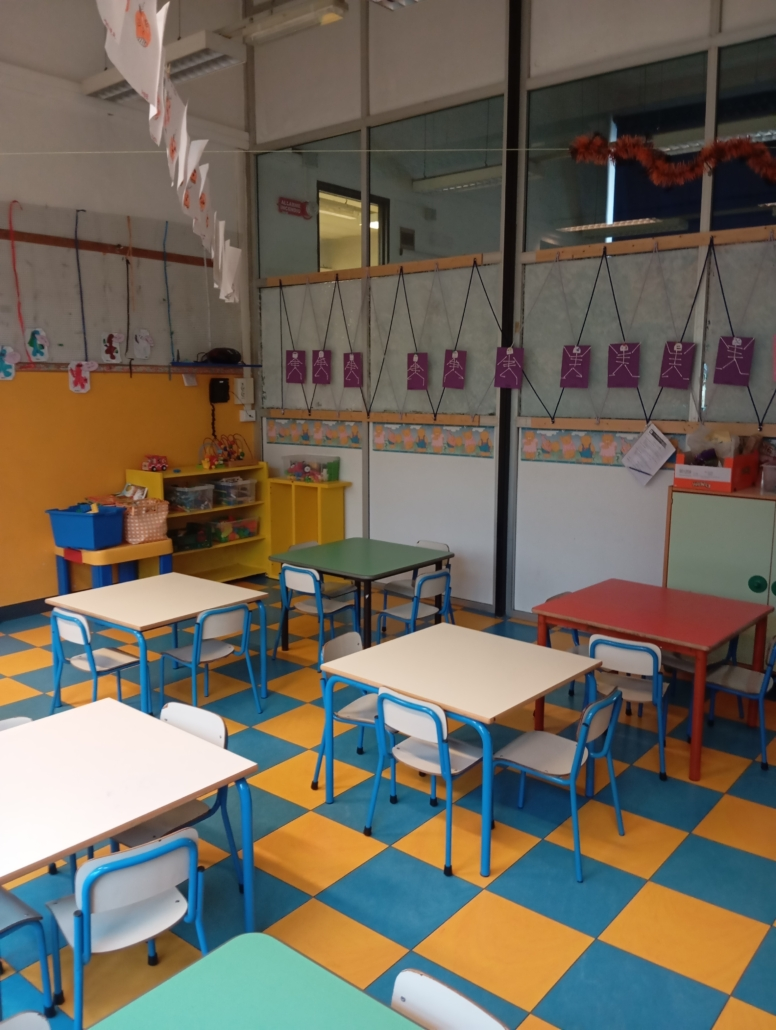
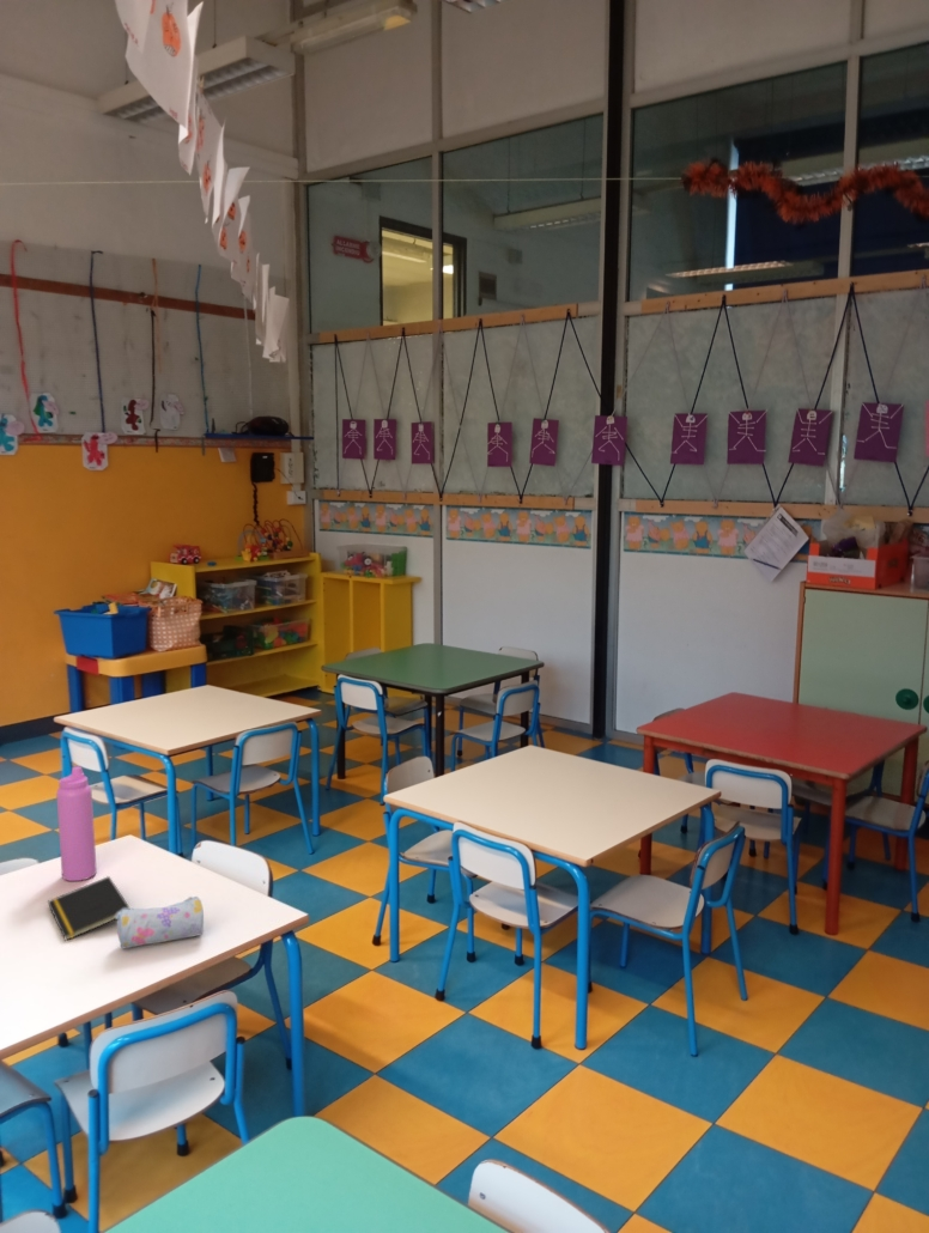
+ notepad (87, 906)
+ water bottle (75, 822)
+ pencil case (160, 922)
